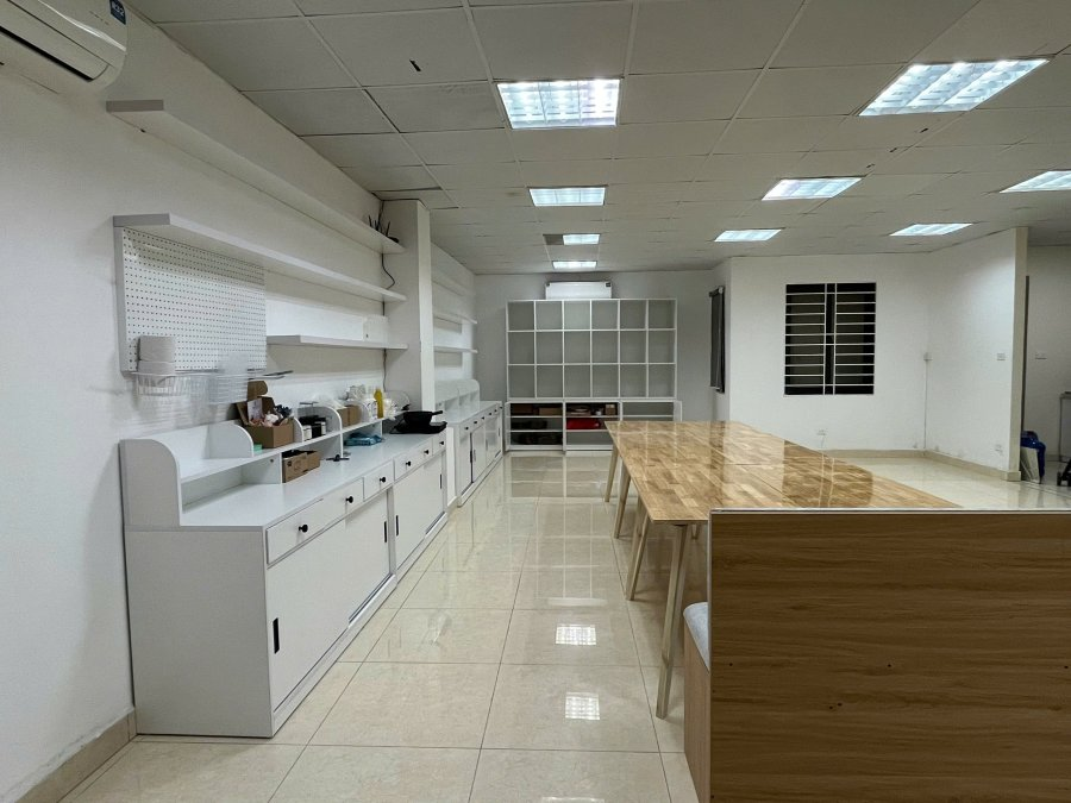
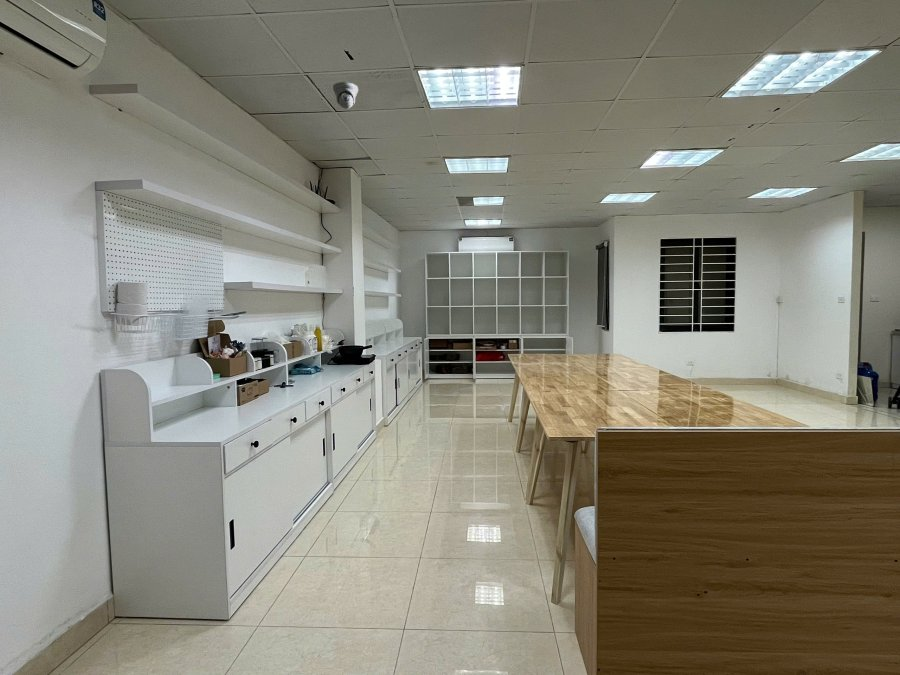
+ security camera (345, 97)
